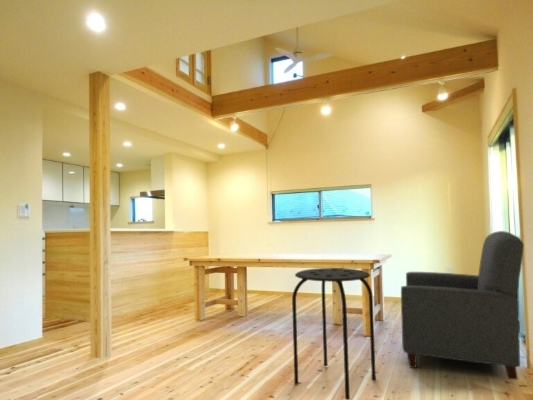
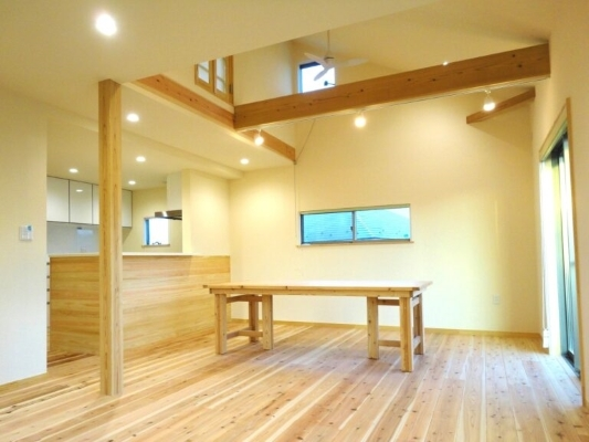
- stool (325, 326)
- chair (456, 294)
